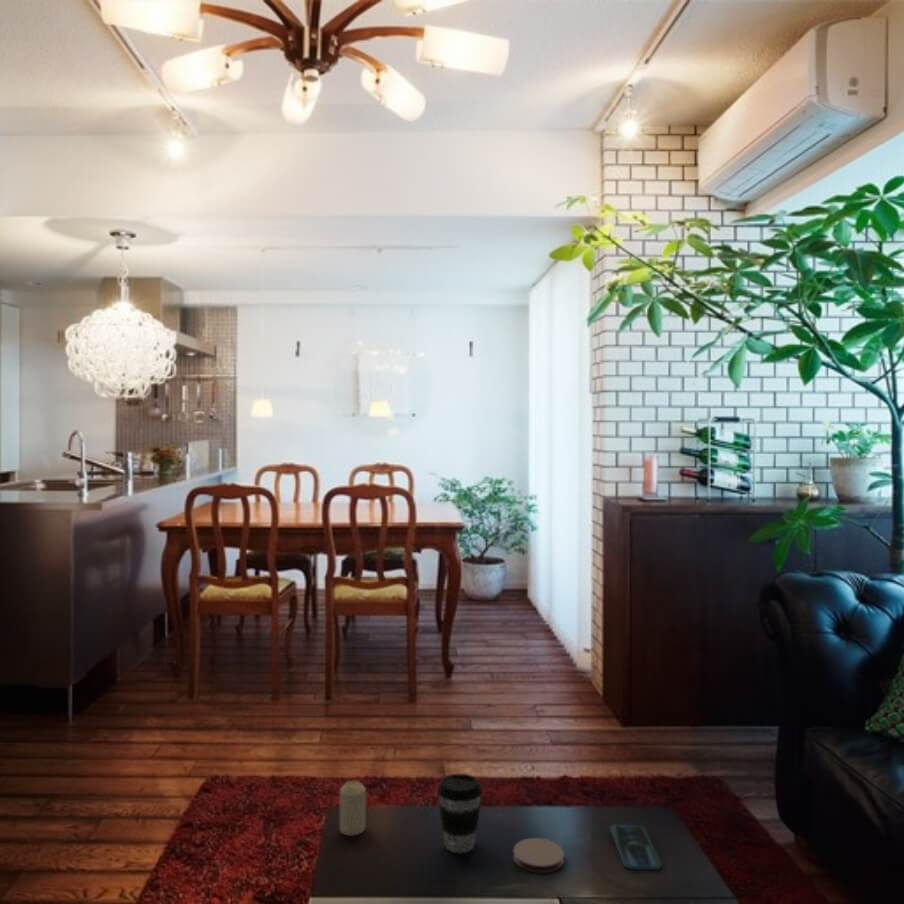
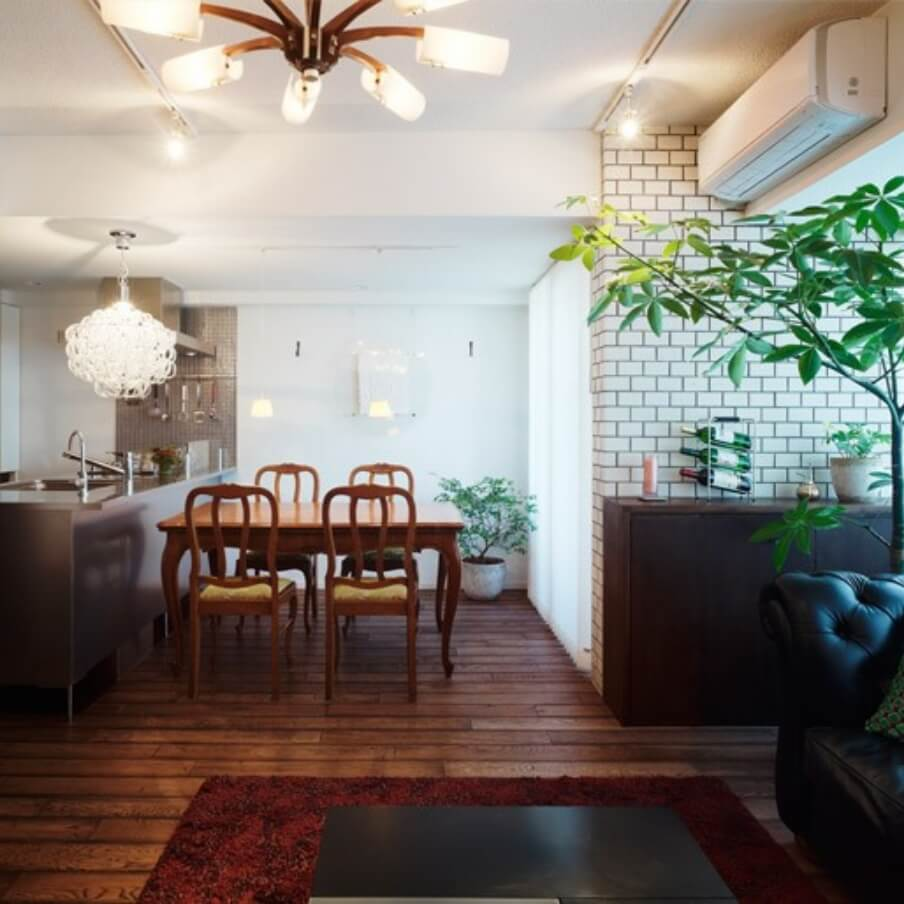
- smartphone (634, 846)
- candle (352, 806)
- coaster (538, 854)
- coffee cup (459, 813)
